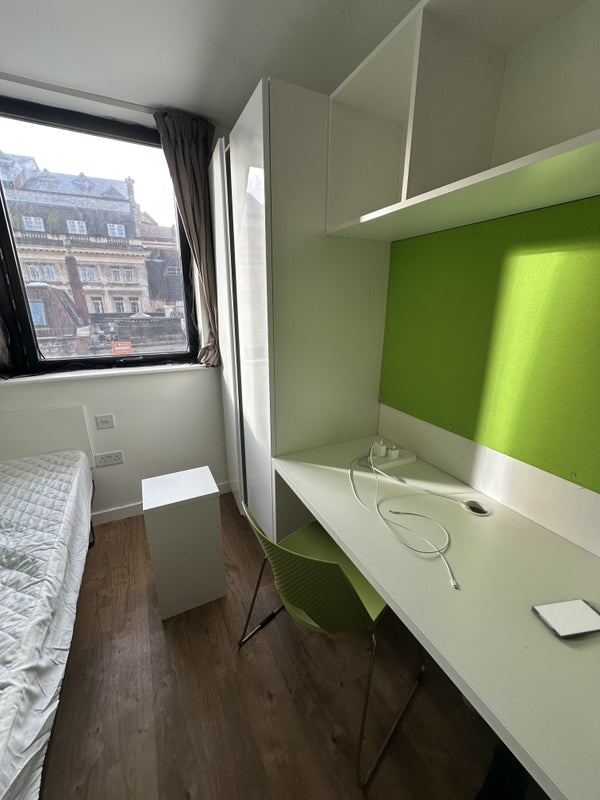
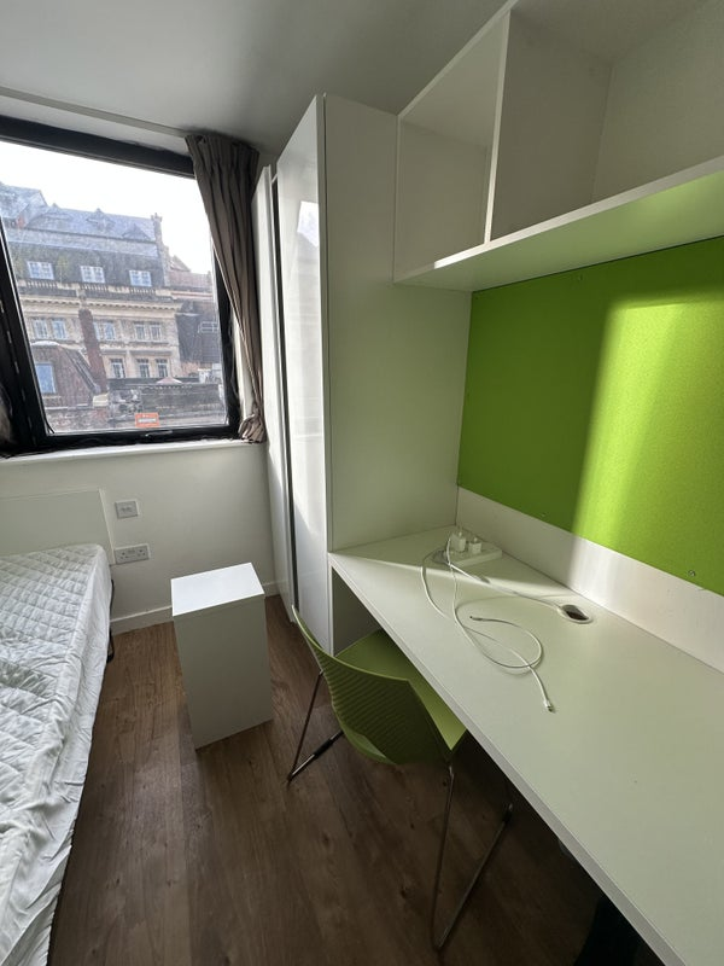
- smartphone (571, 617)
